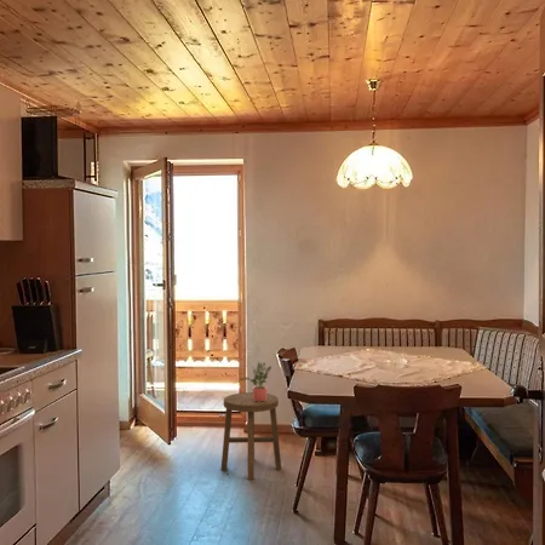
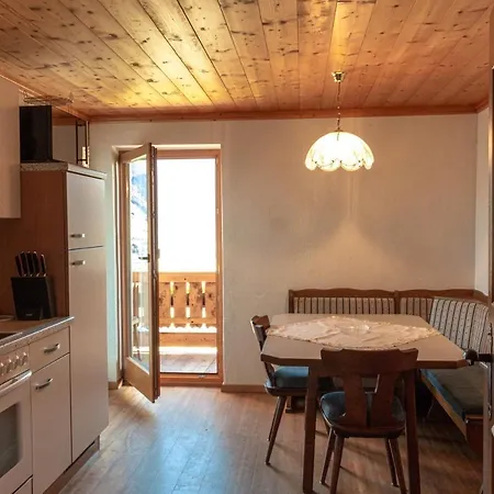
- potted plant (254, 379)
- stool (251, 434)
